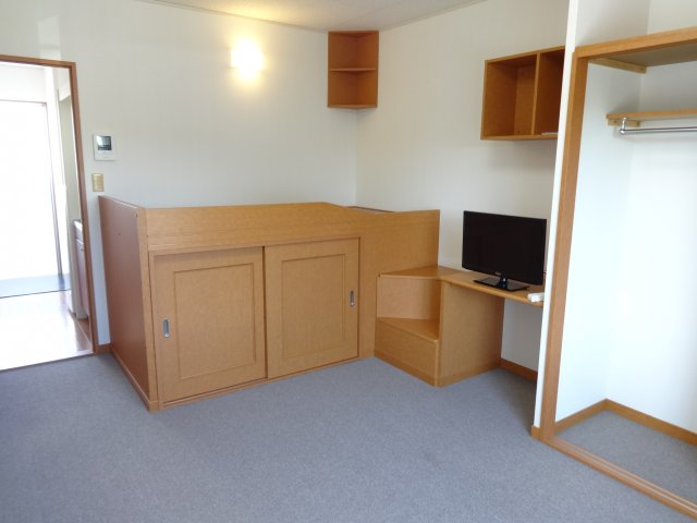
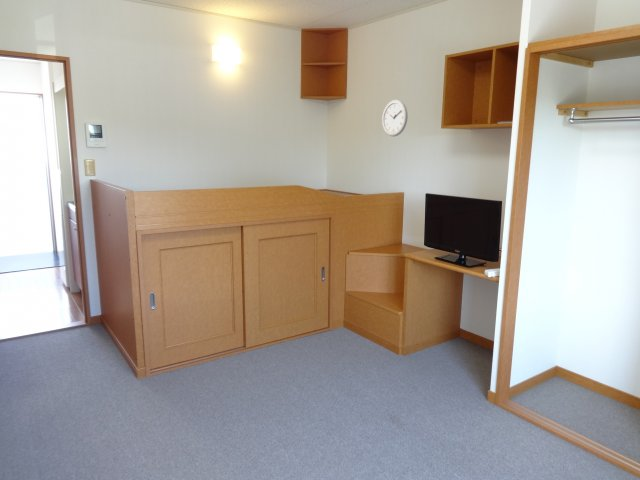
+ wall clock (393, 118)
